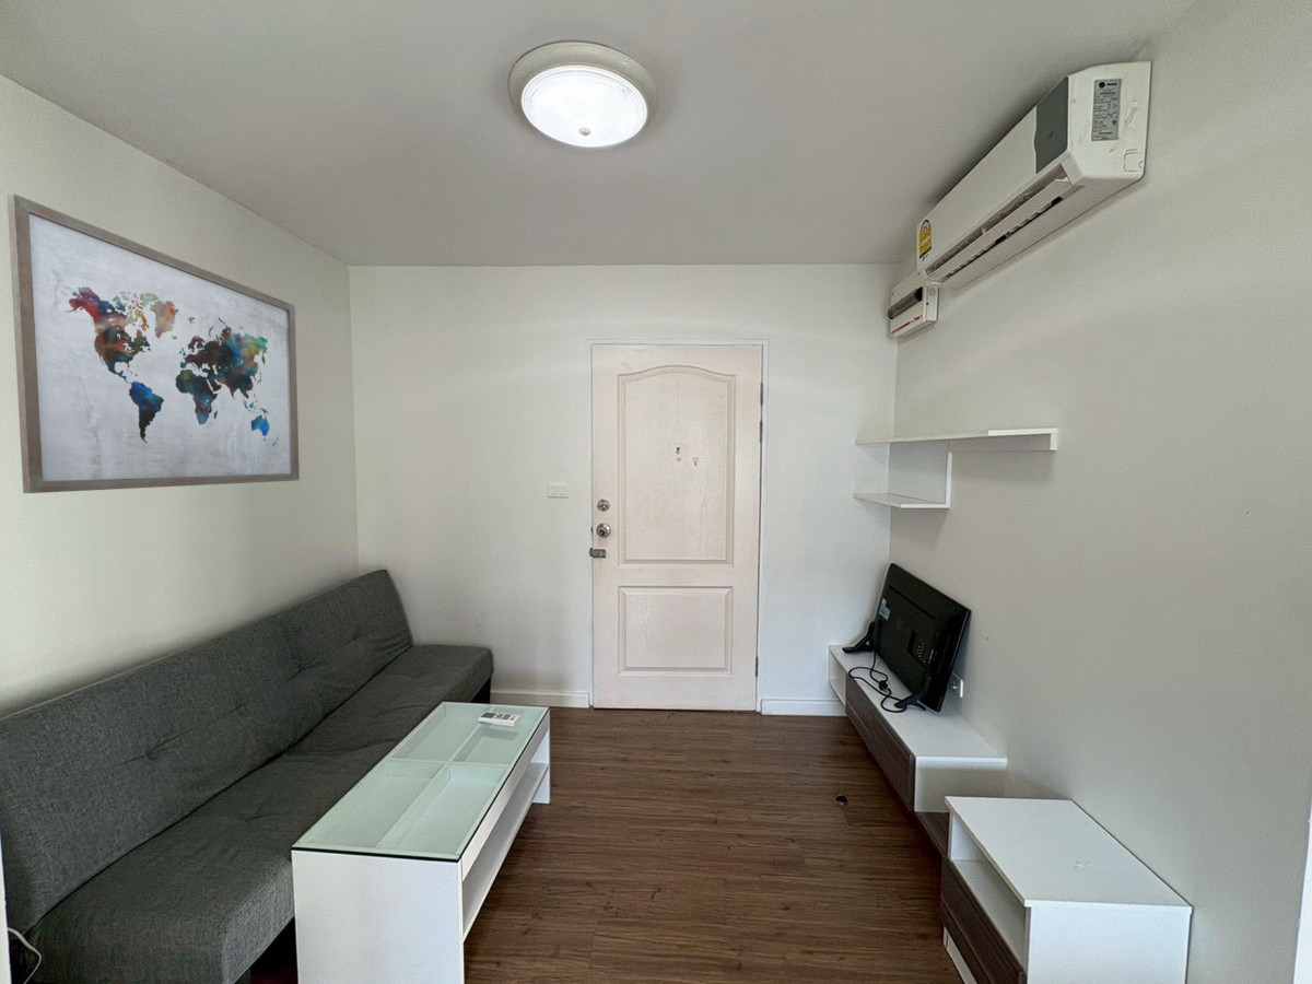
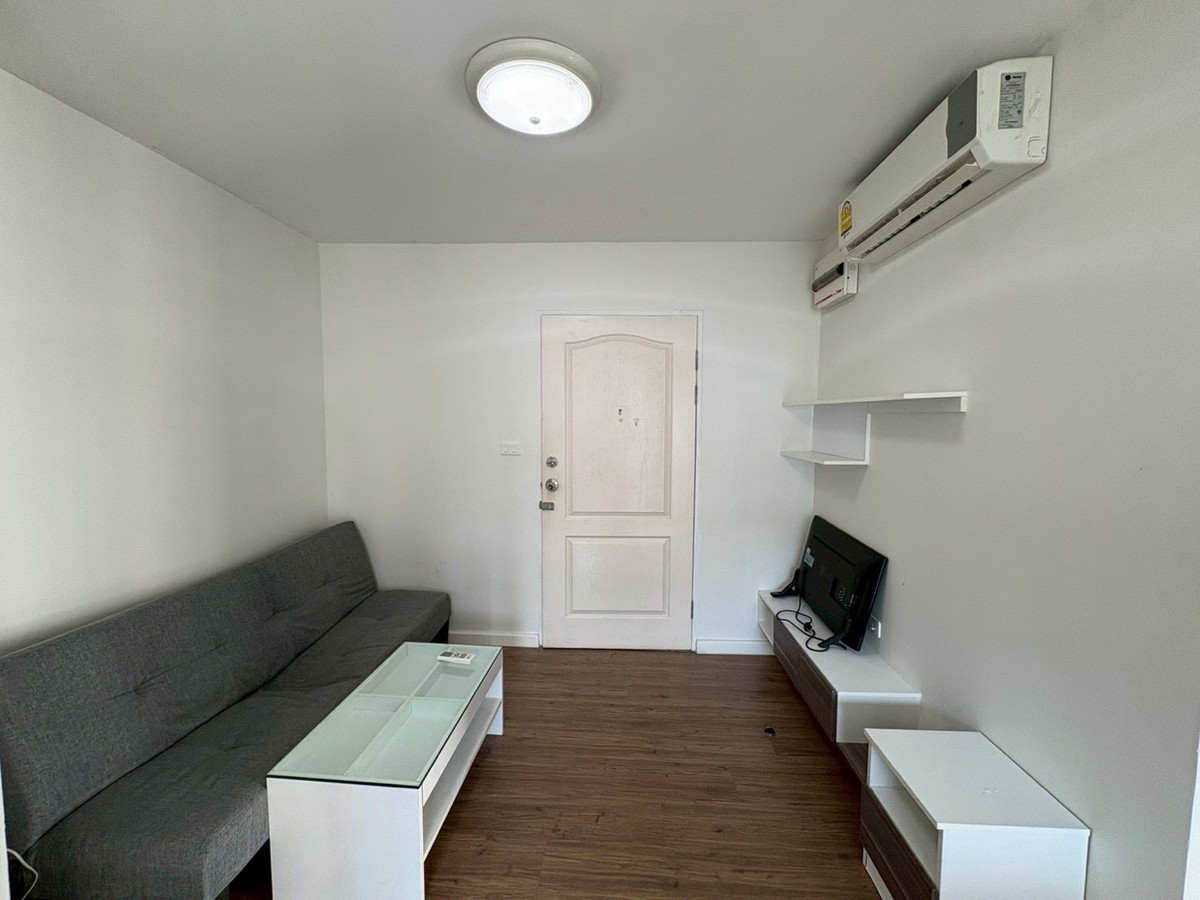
- wall art (192, 375)
